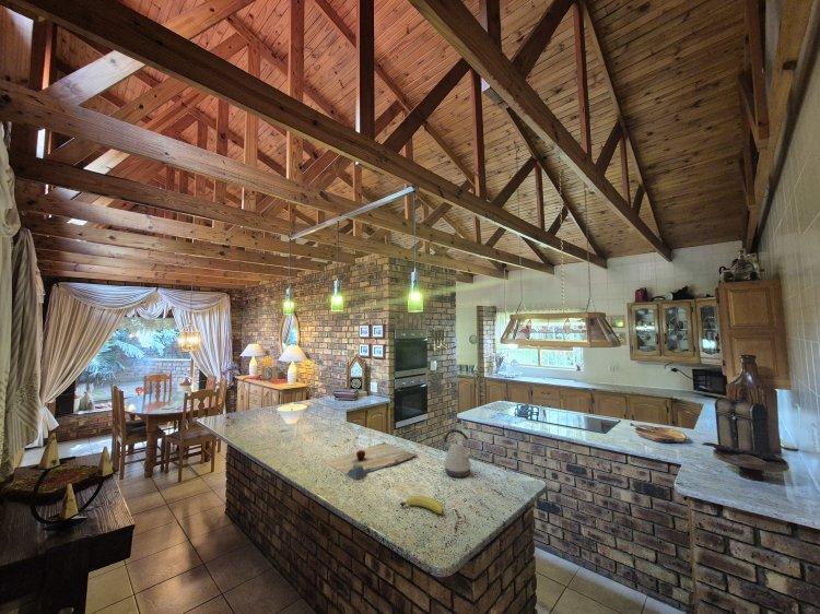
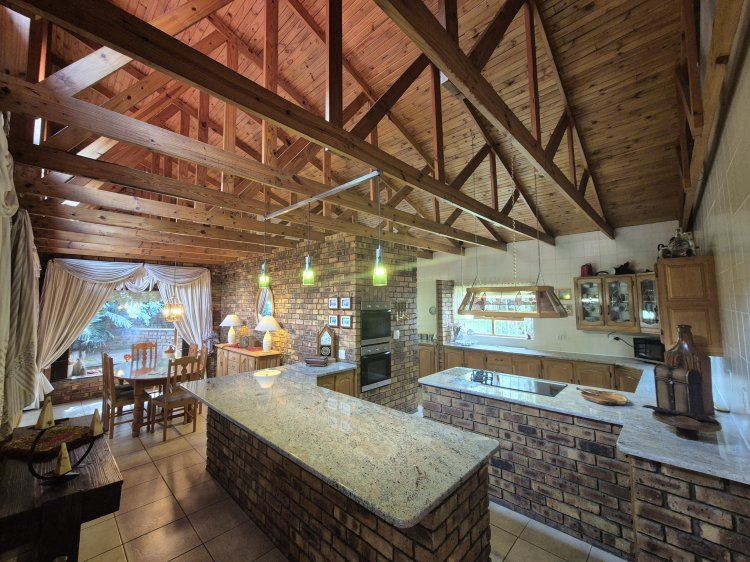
- kettle (457, 451)
- fruit (423, 505)
- cutting board (372, 453)
